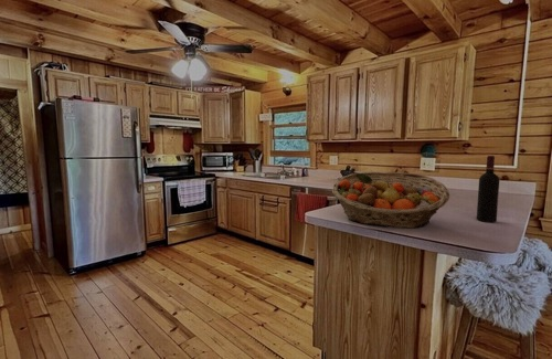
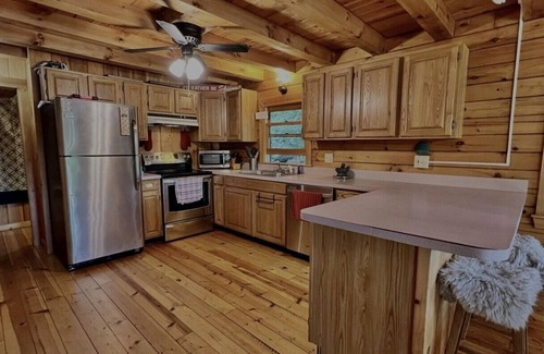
- wine bottle (488, 188)
- fruit basket (386, 197)
